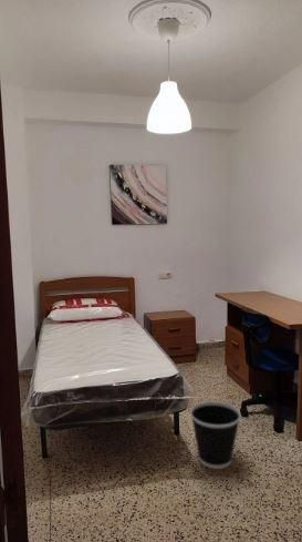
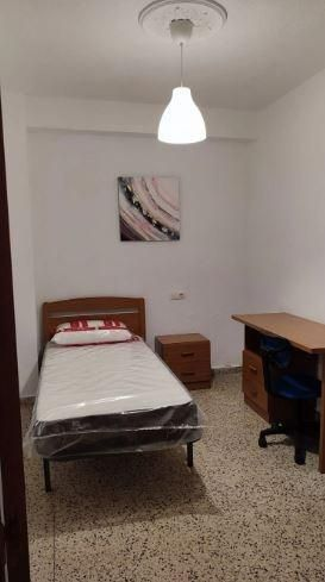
- wastebasket (215, 436)
